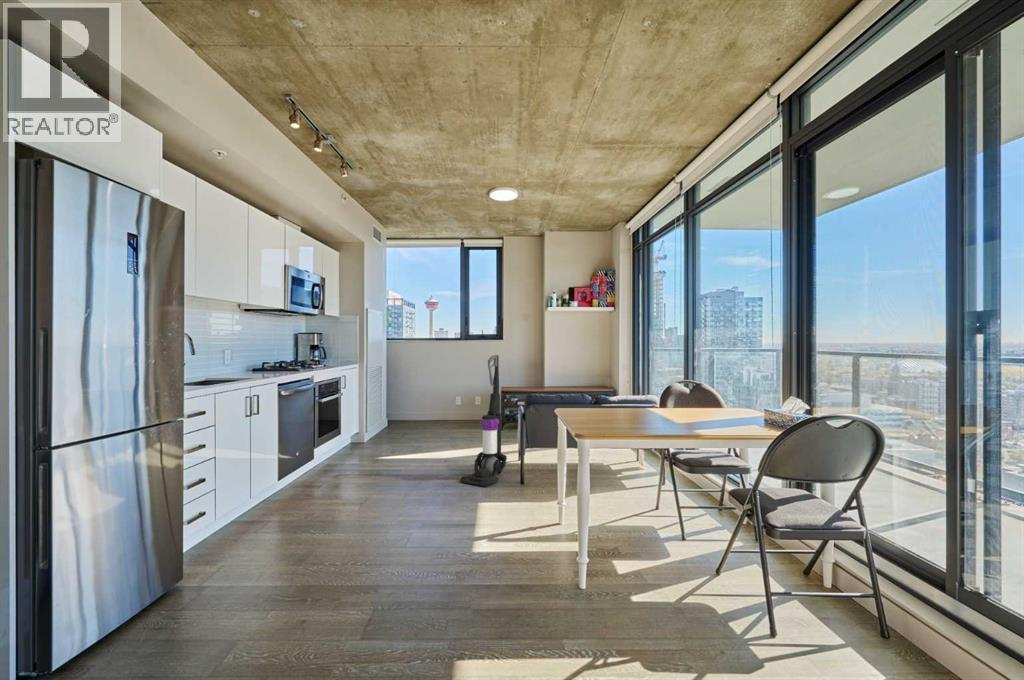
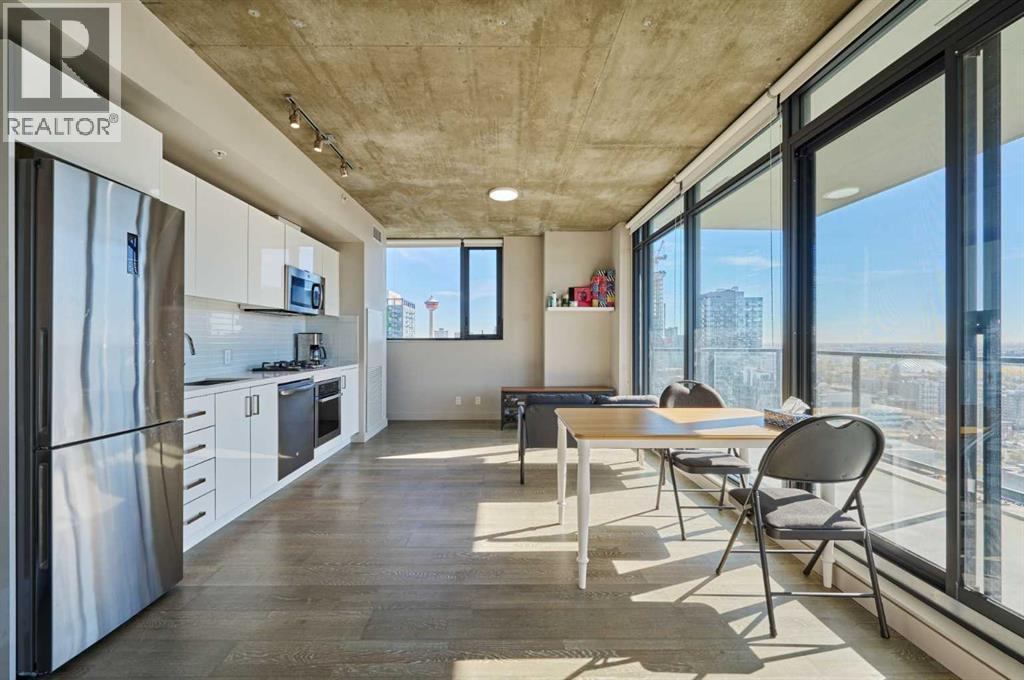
- vacuum cleaner (487, 417)
